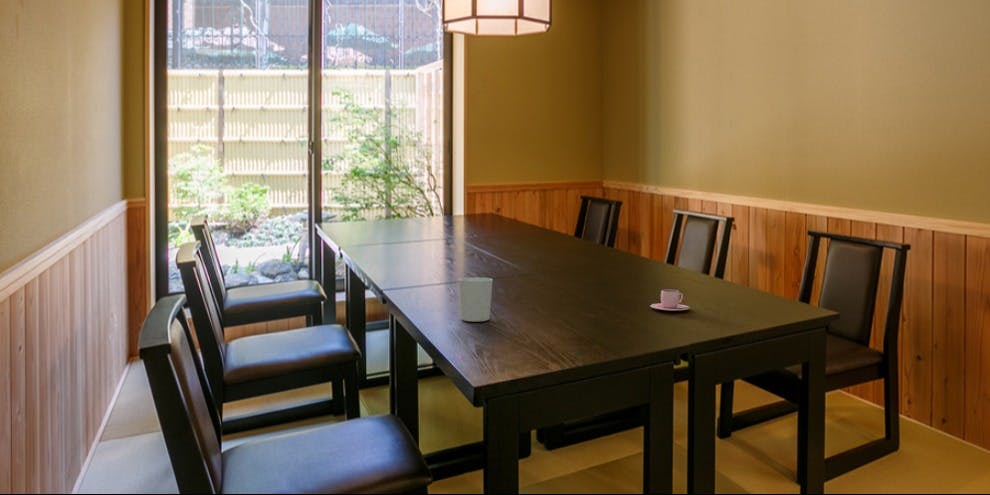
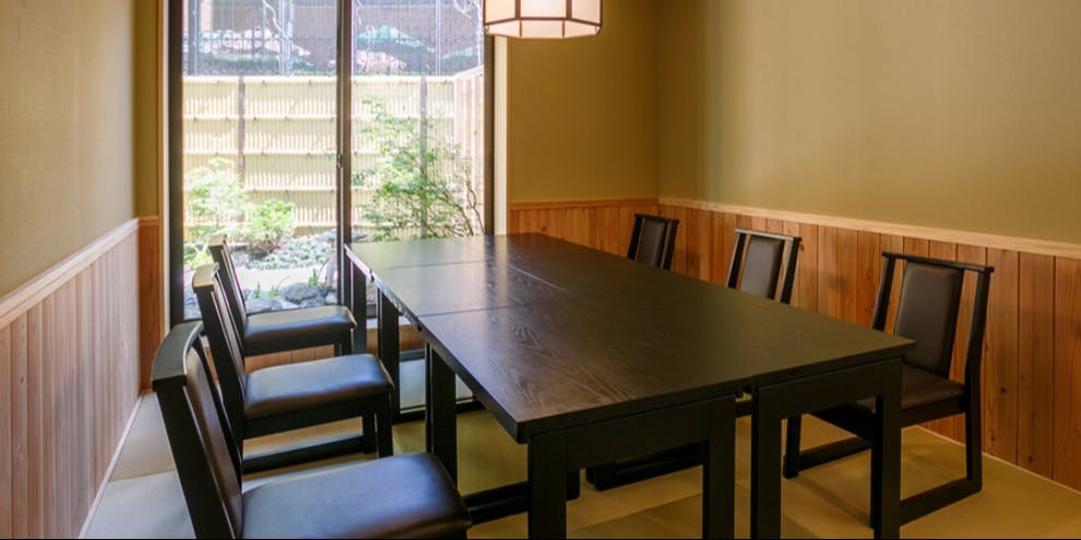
- teacup (671, 290)
- cup (475, 298)
